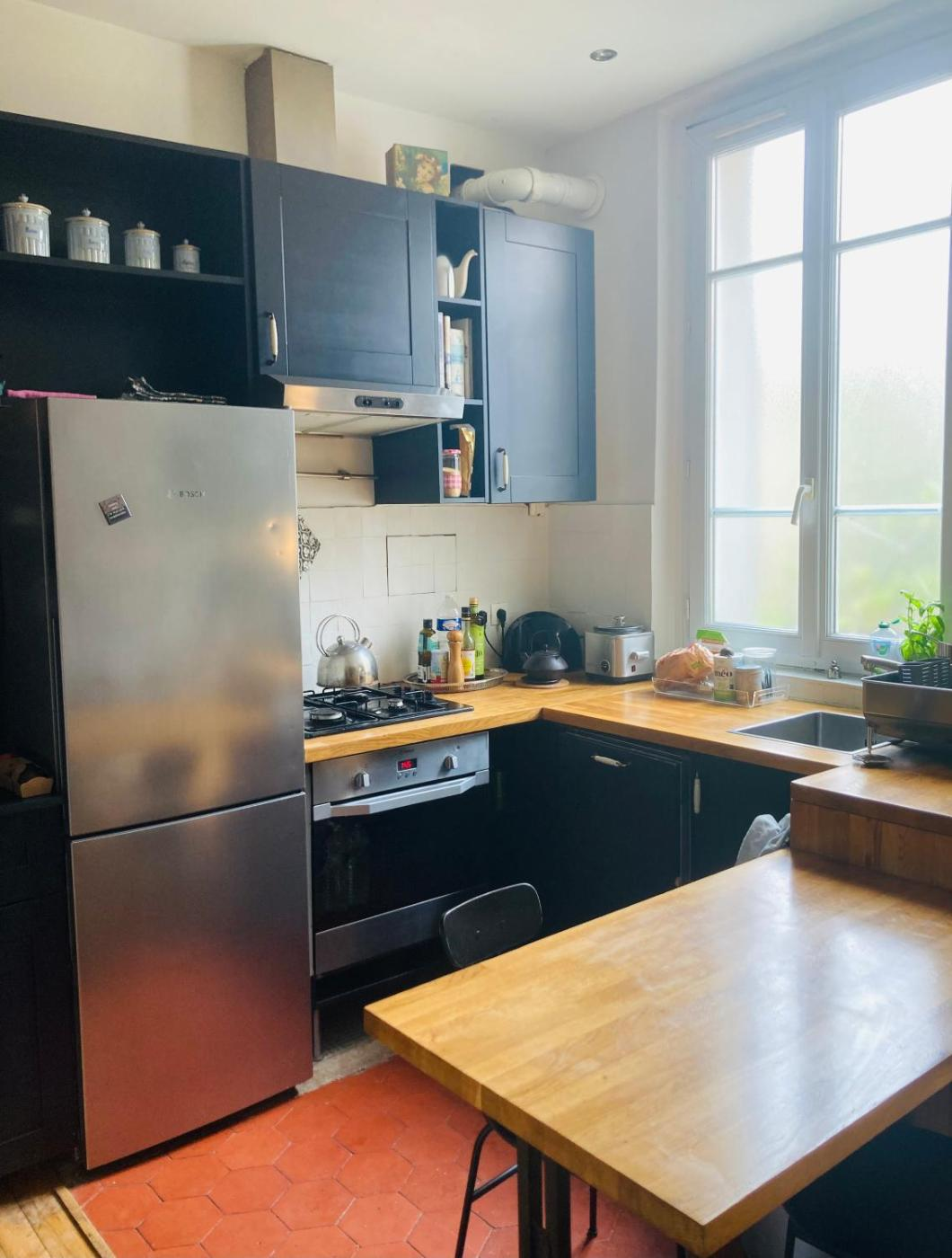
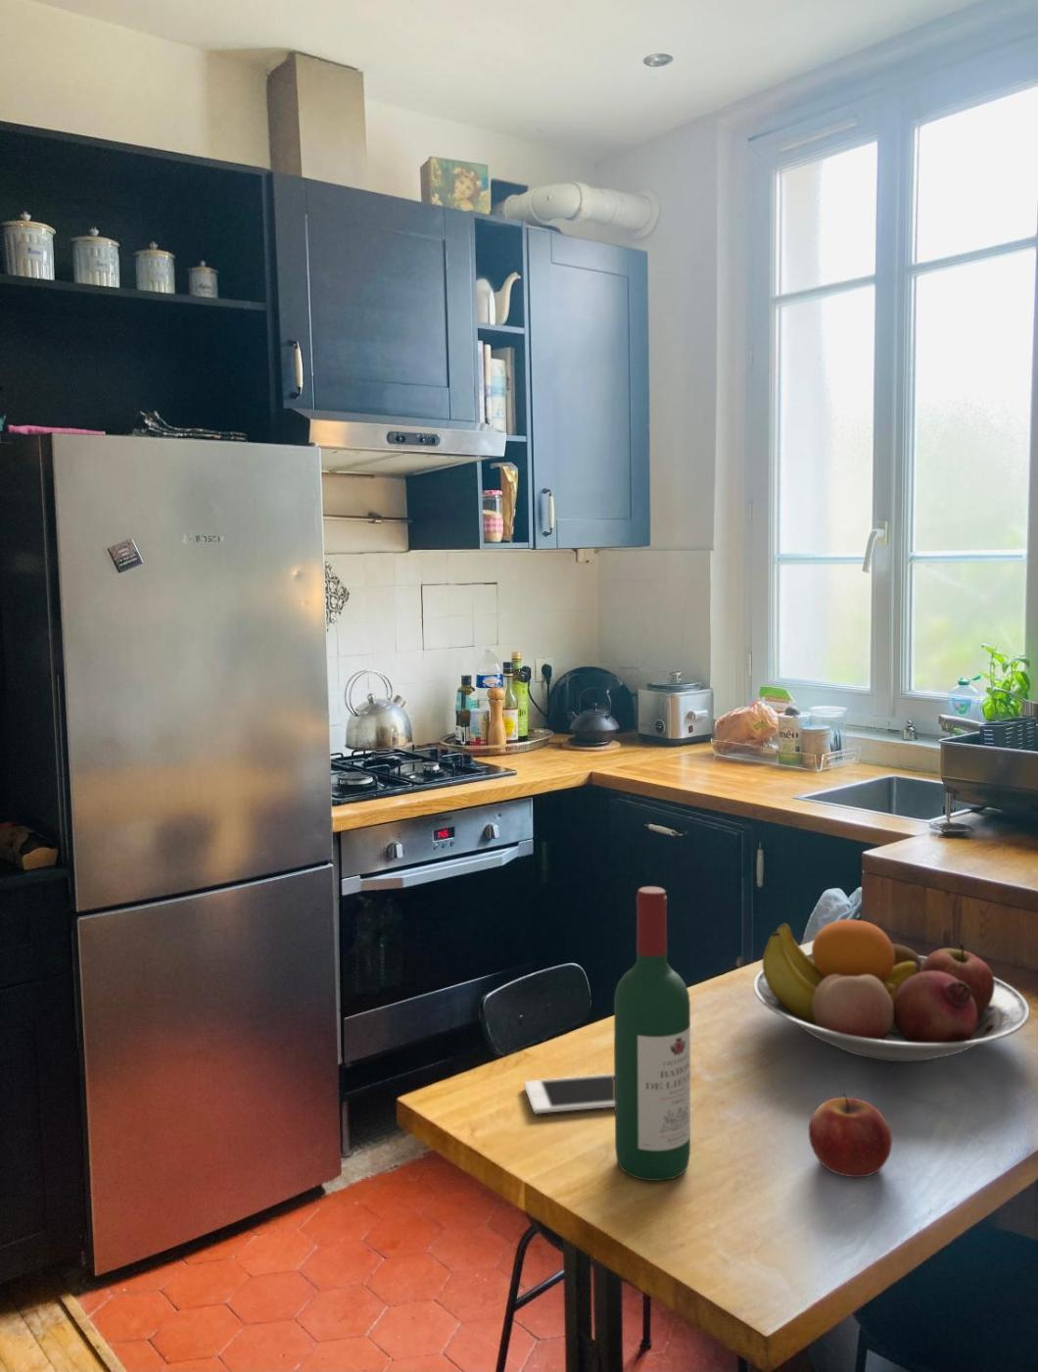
+ fruit bowl (886, 980)
+ wine bottle (651, 1028)
+ cell phone (593, 1092)
+ apple (849, 1128)
